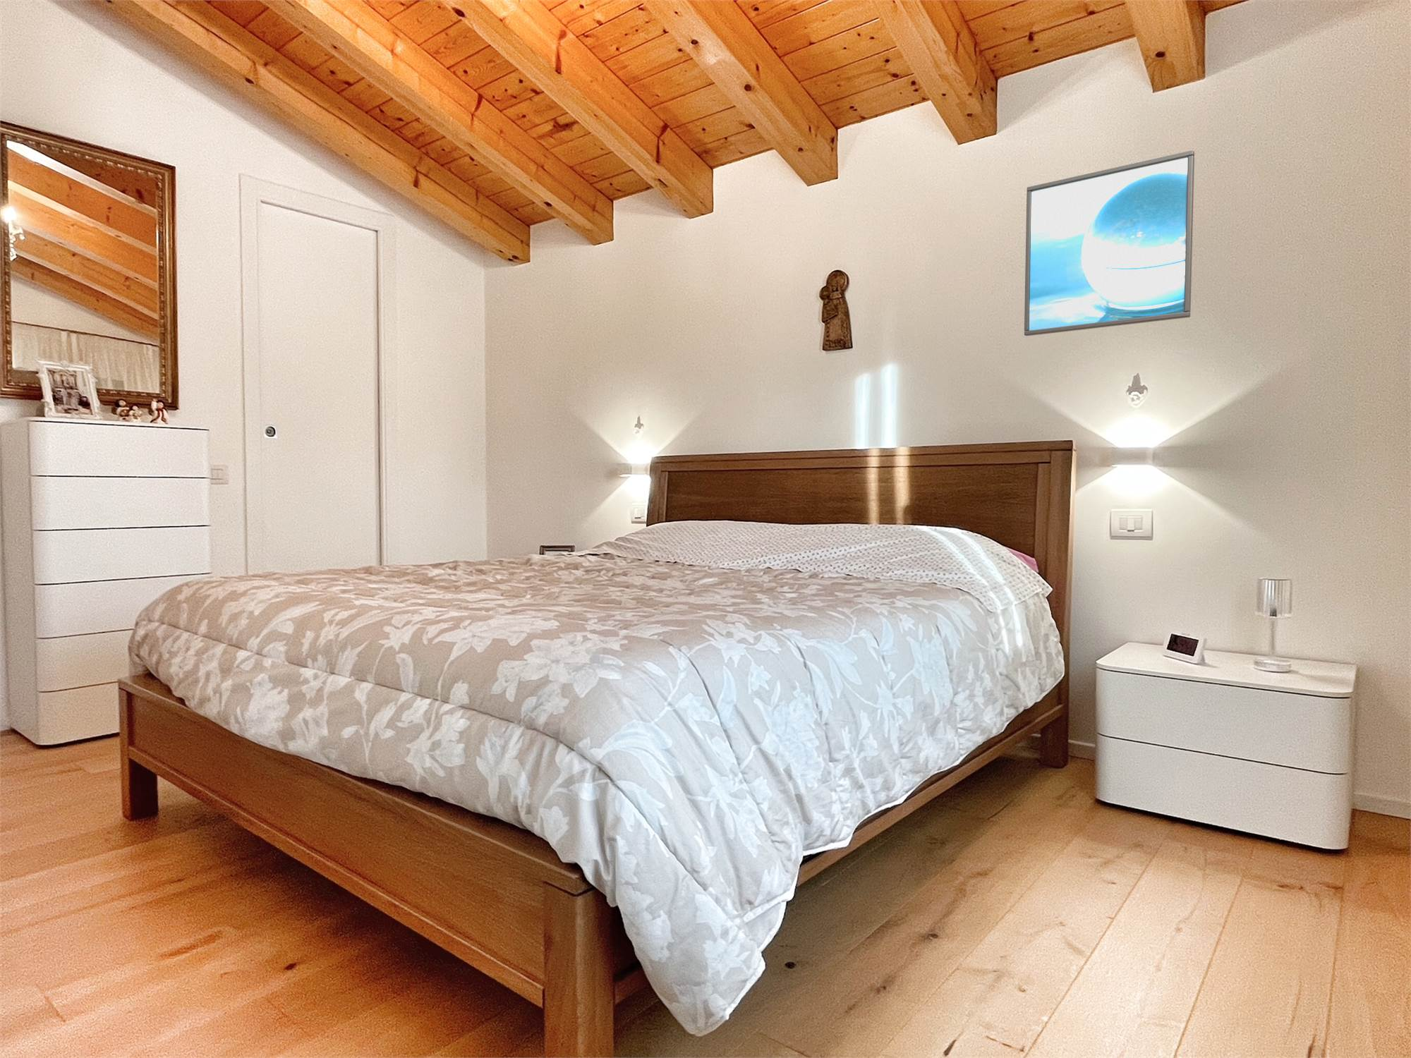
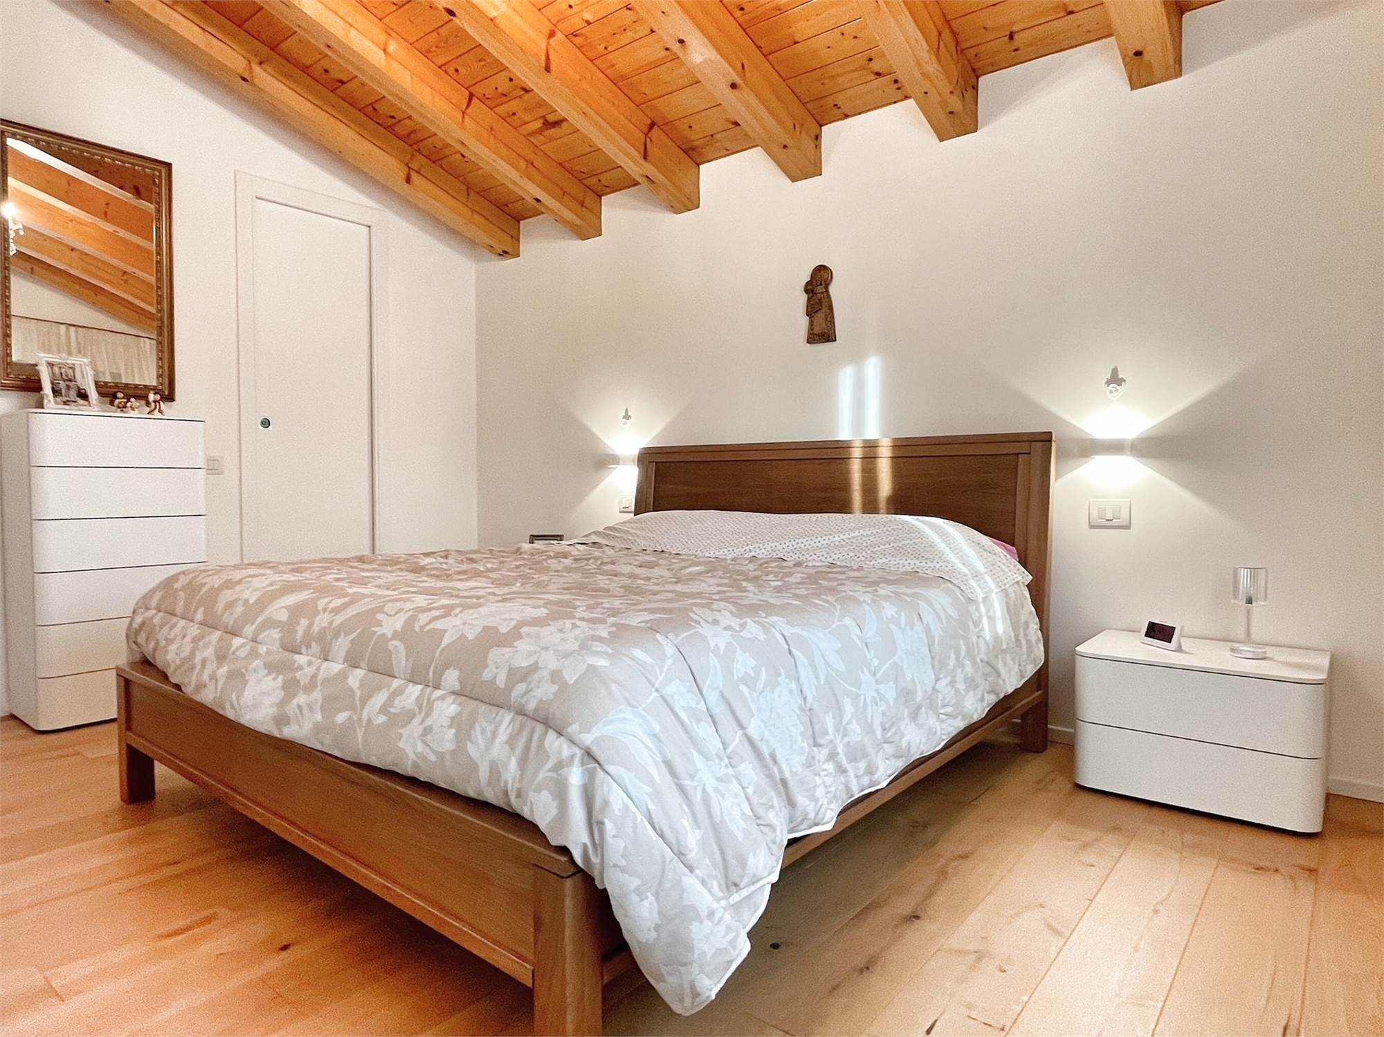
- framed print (1104, 248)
